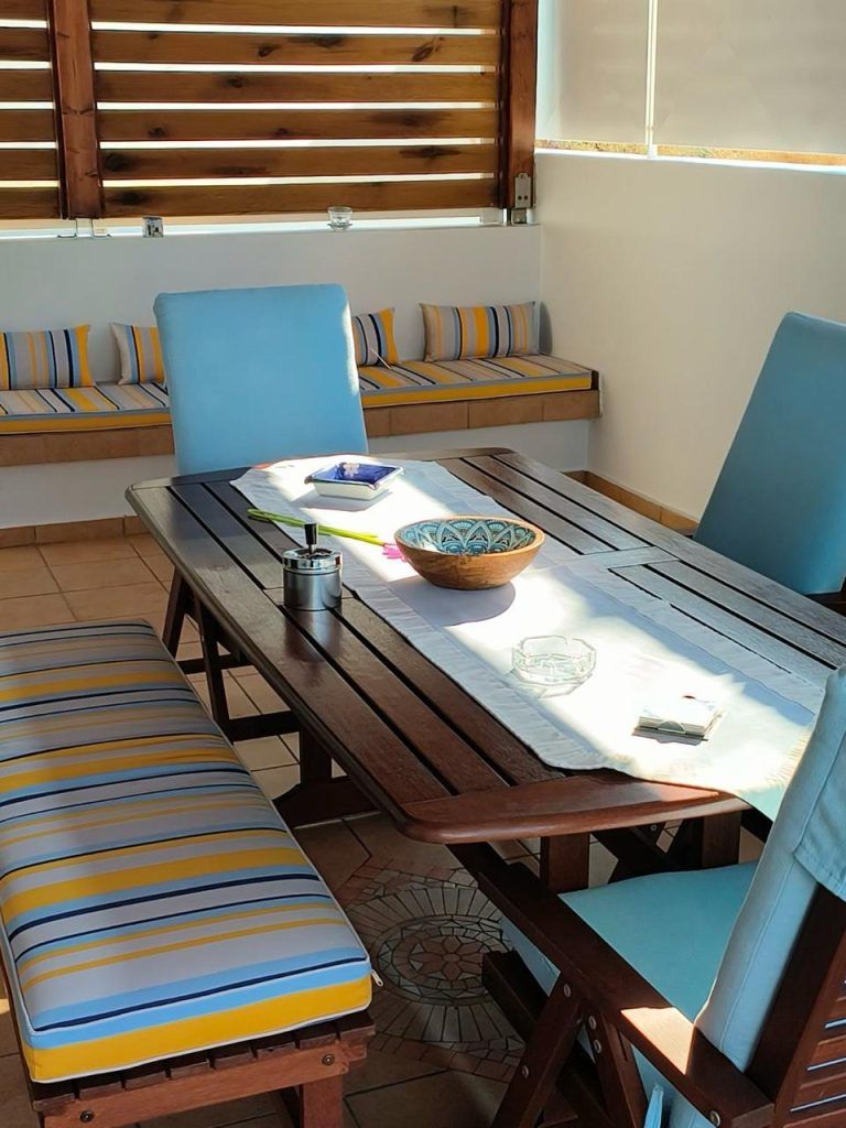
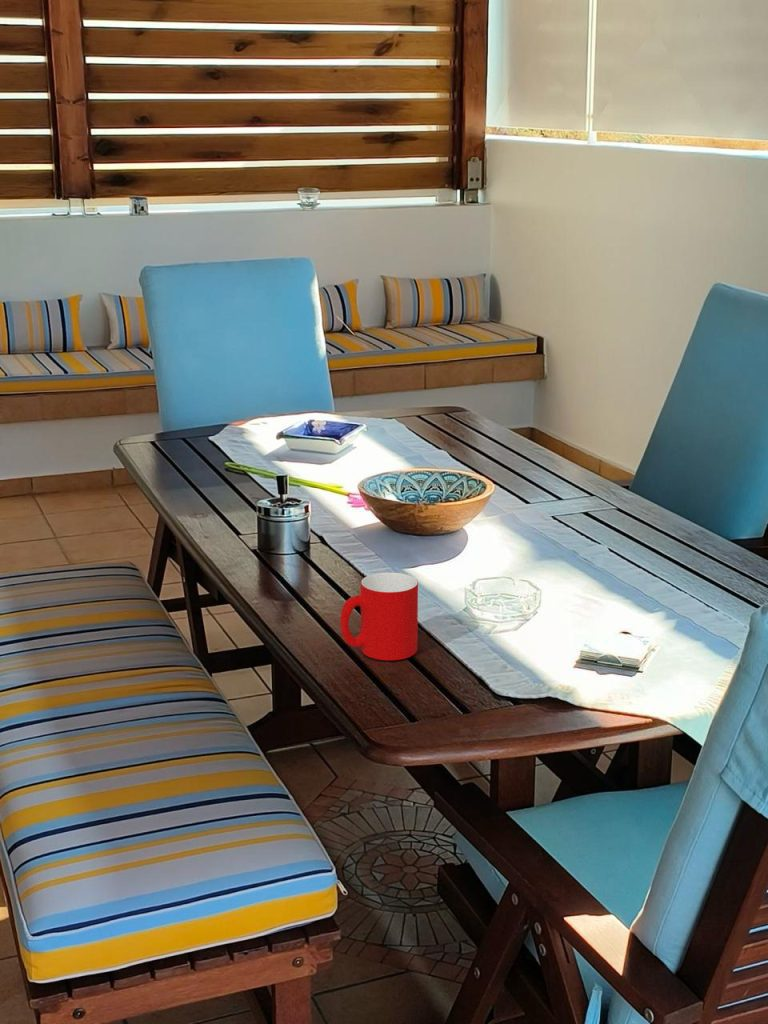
+ cup (378, 617)
